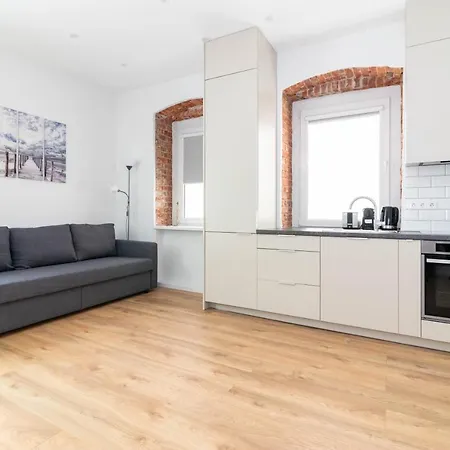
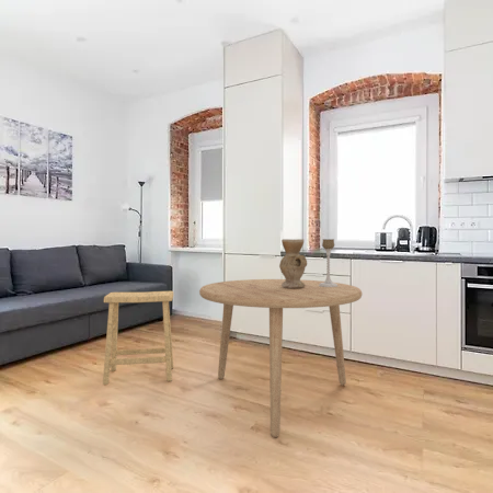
+ candle holder (328, 262)
+ stool (141, 348)
+ vase (294, 263)
+ dining table (279, 341)
